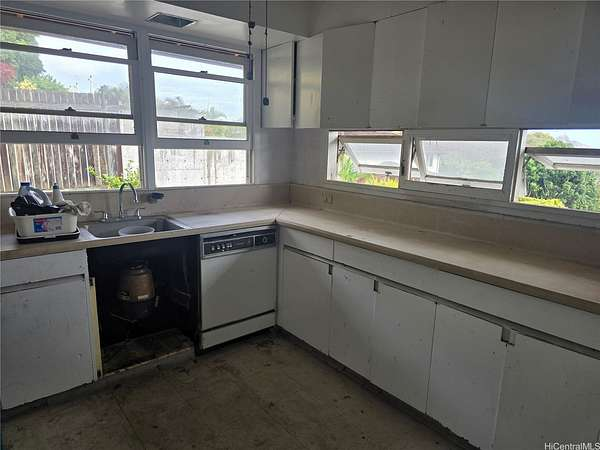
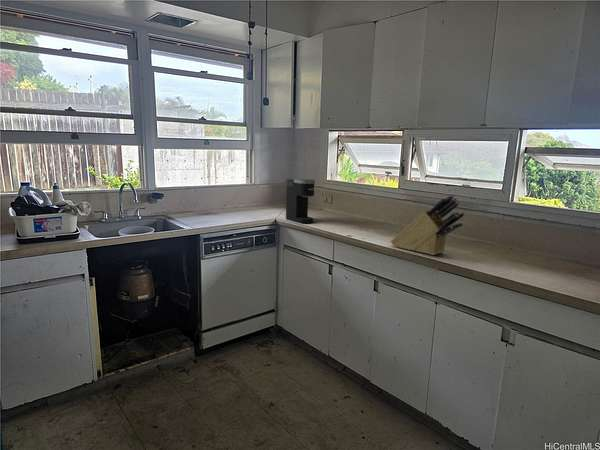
+ knife block (426, 222)
+ coffee maker (299, 199)
